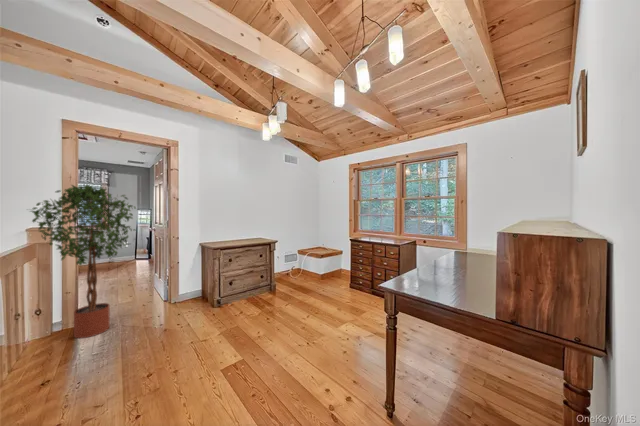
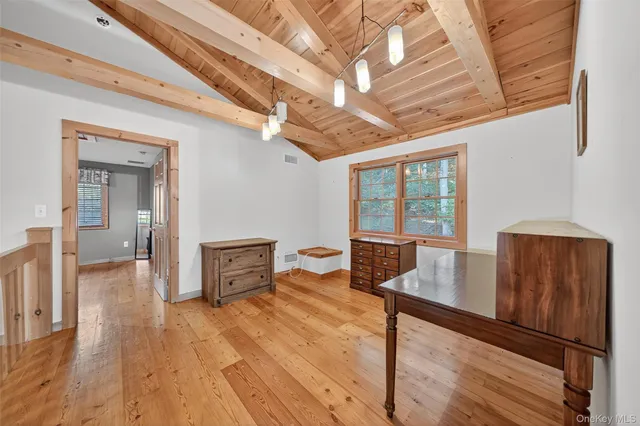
- potted tree (89, 259)
